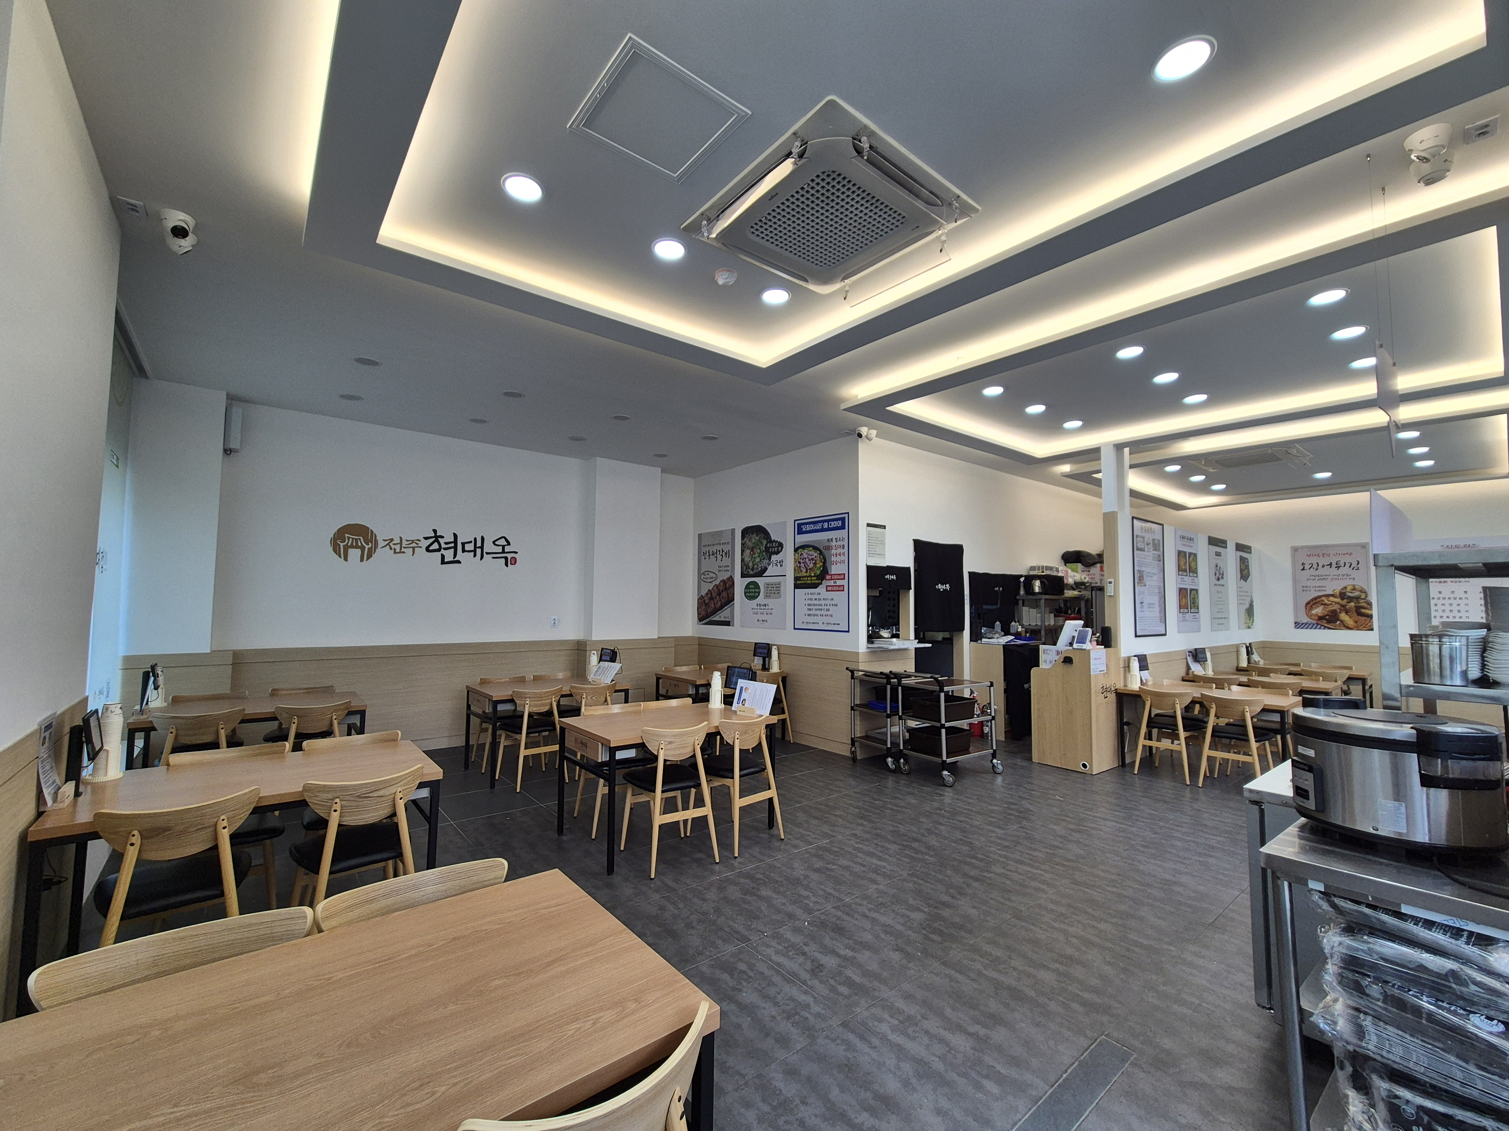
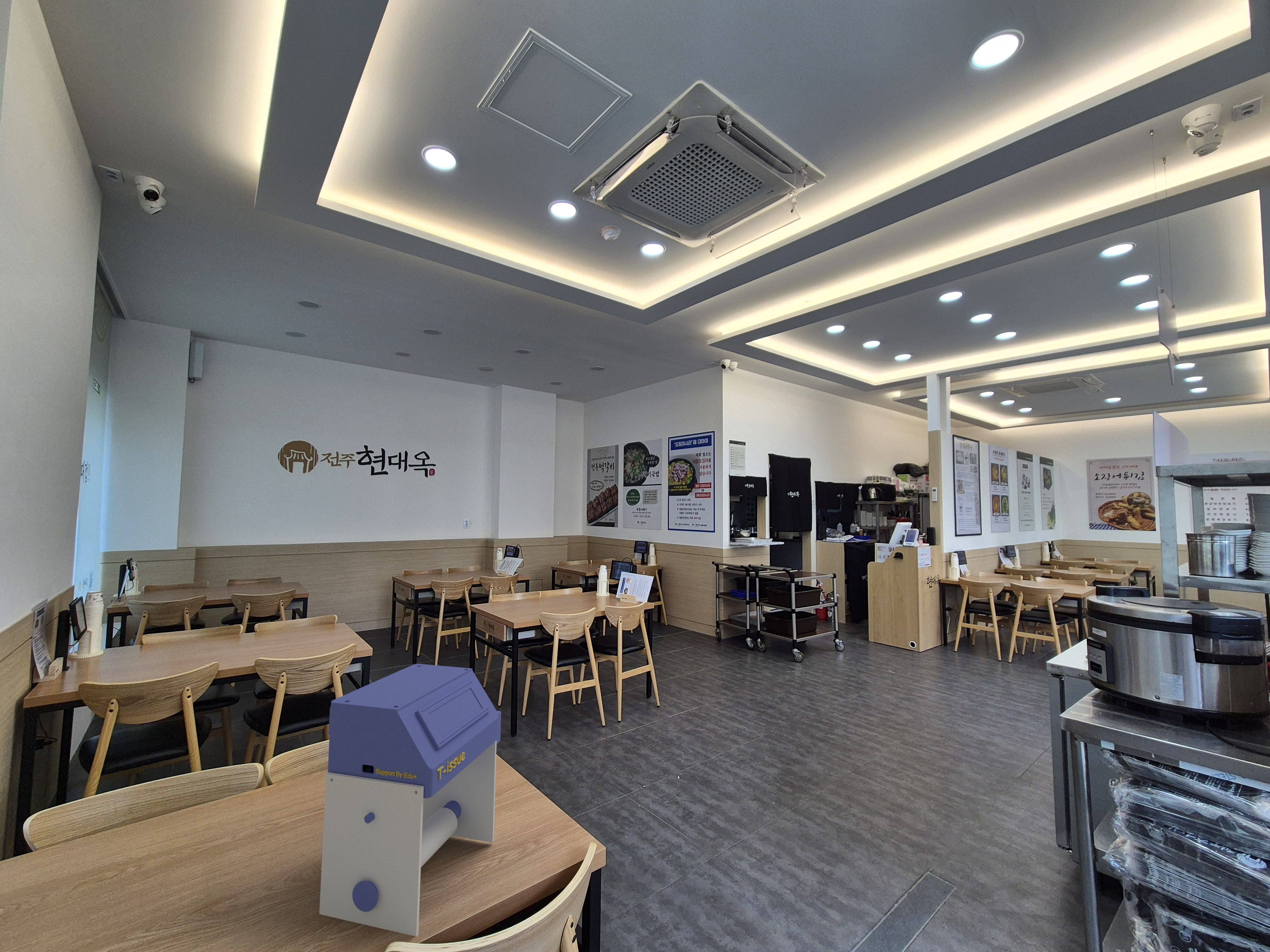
+ tissue dispenser (429, 771)
